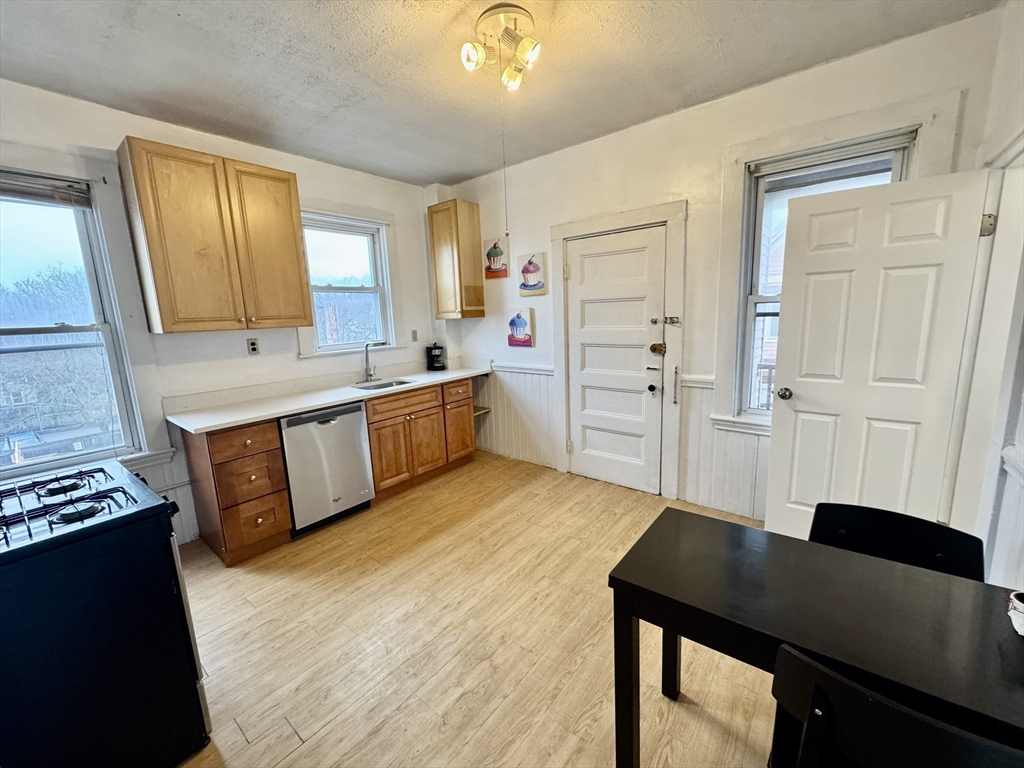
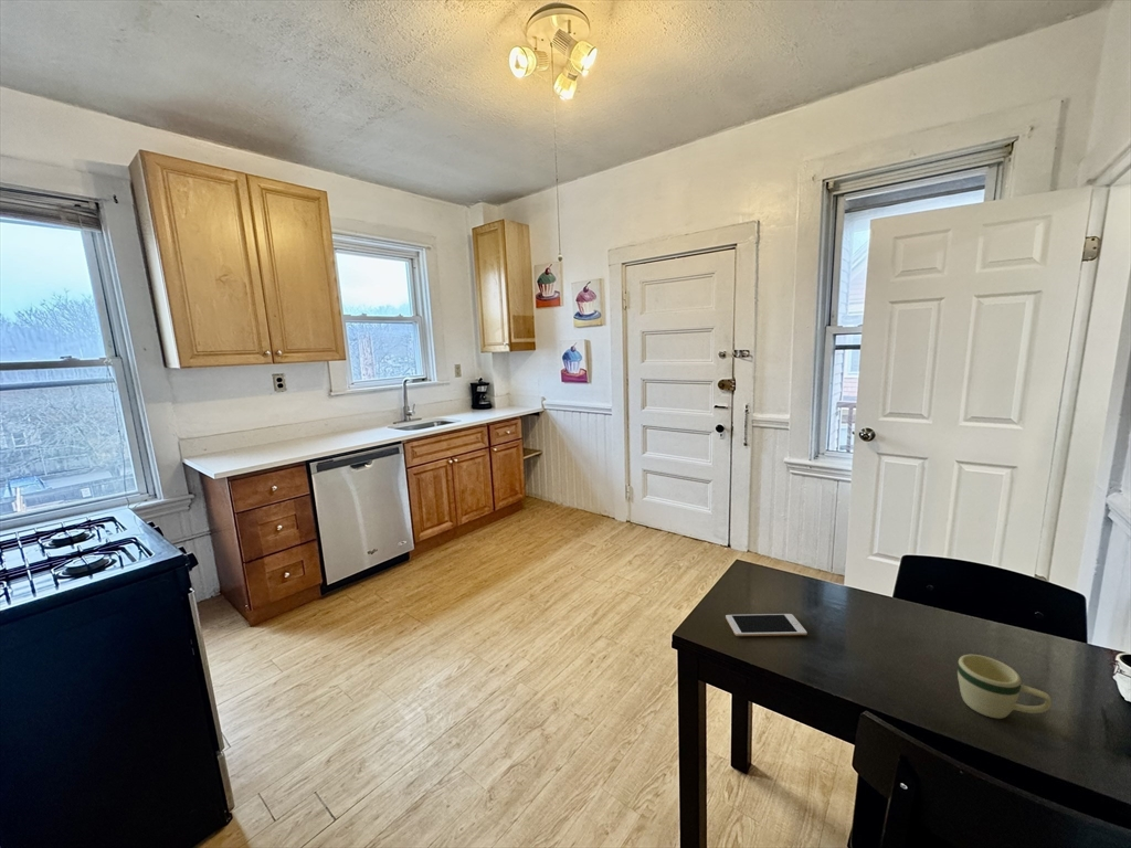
+ cell phone (764, 624)
+ mug (1001, 691)
